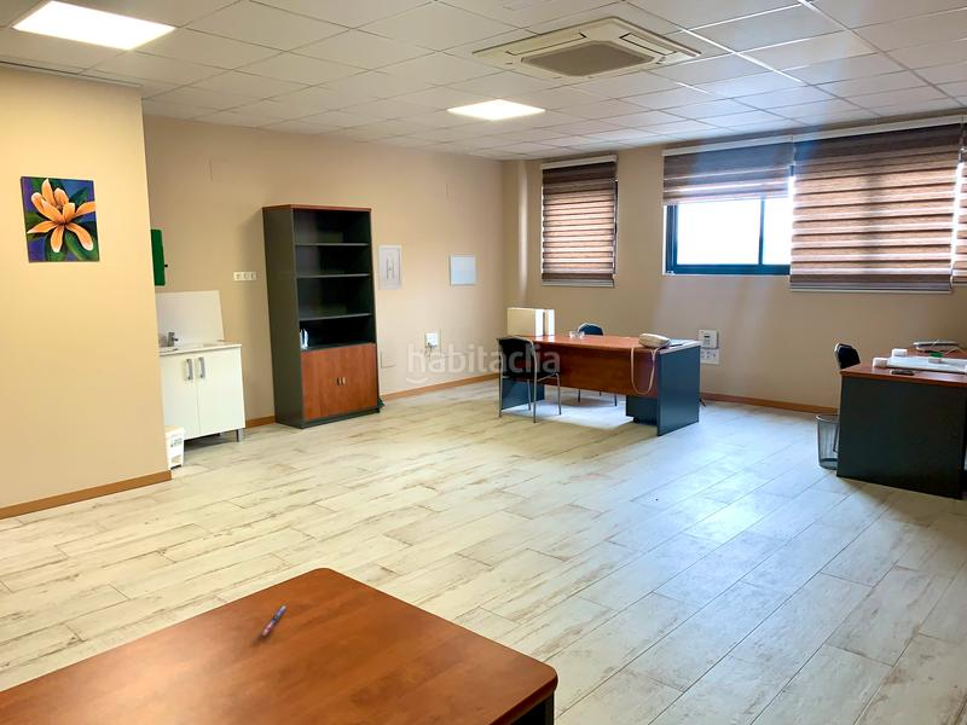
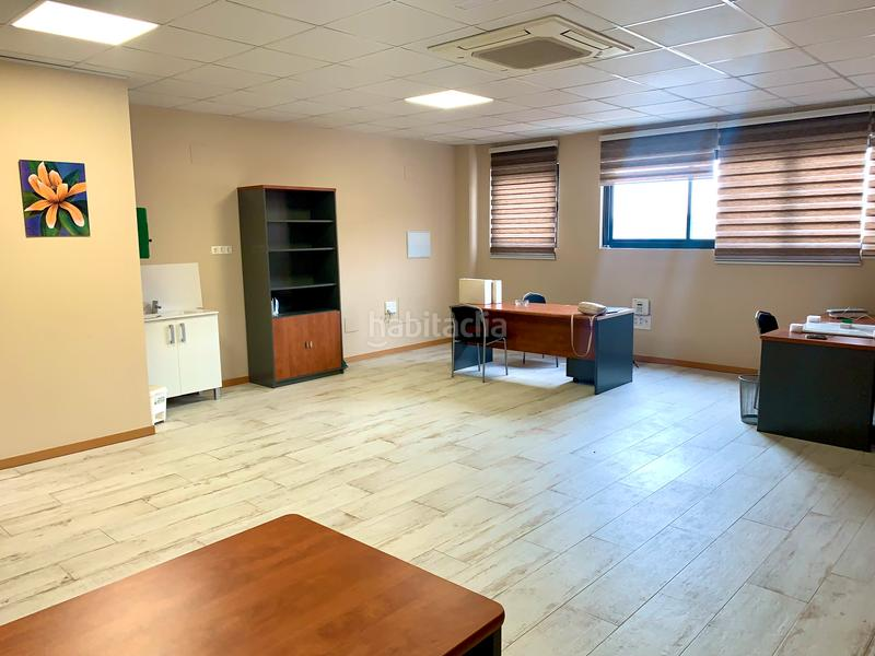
- pen (273, 619)
- wall art (389, 267)
